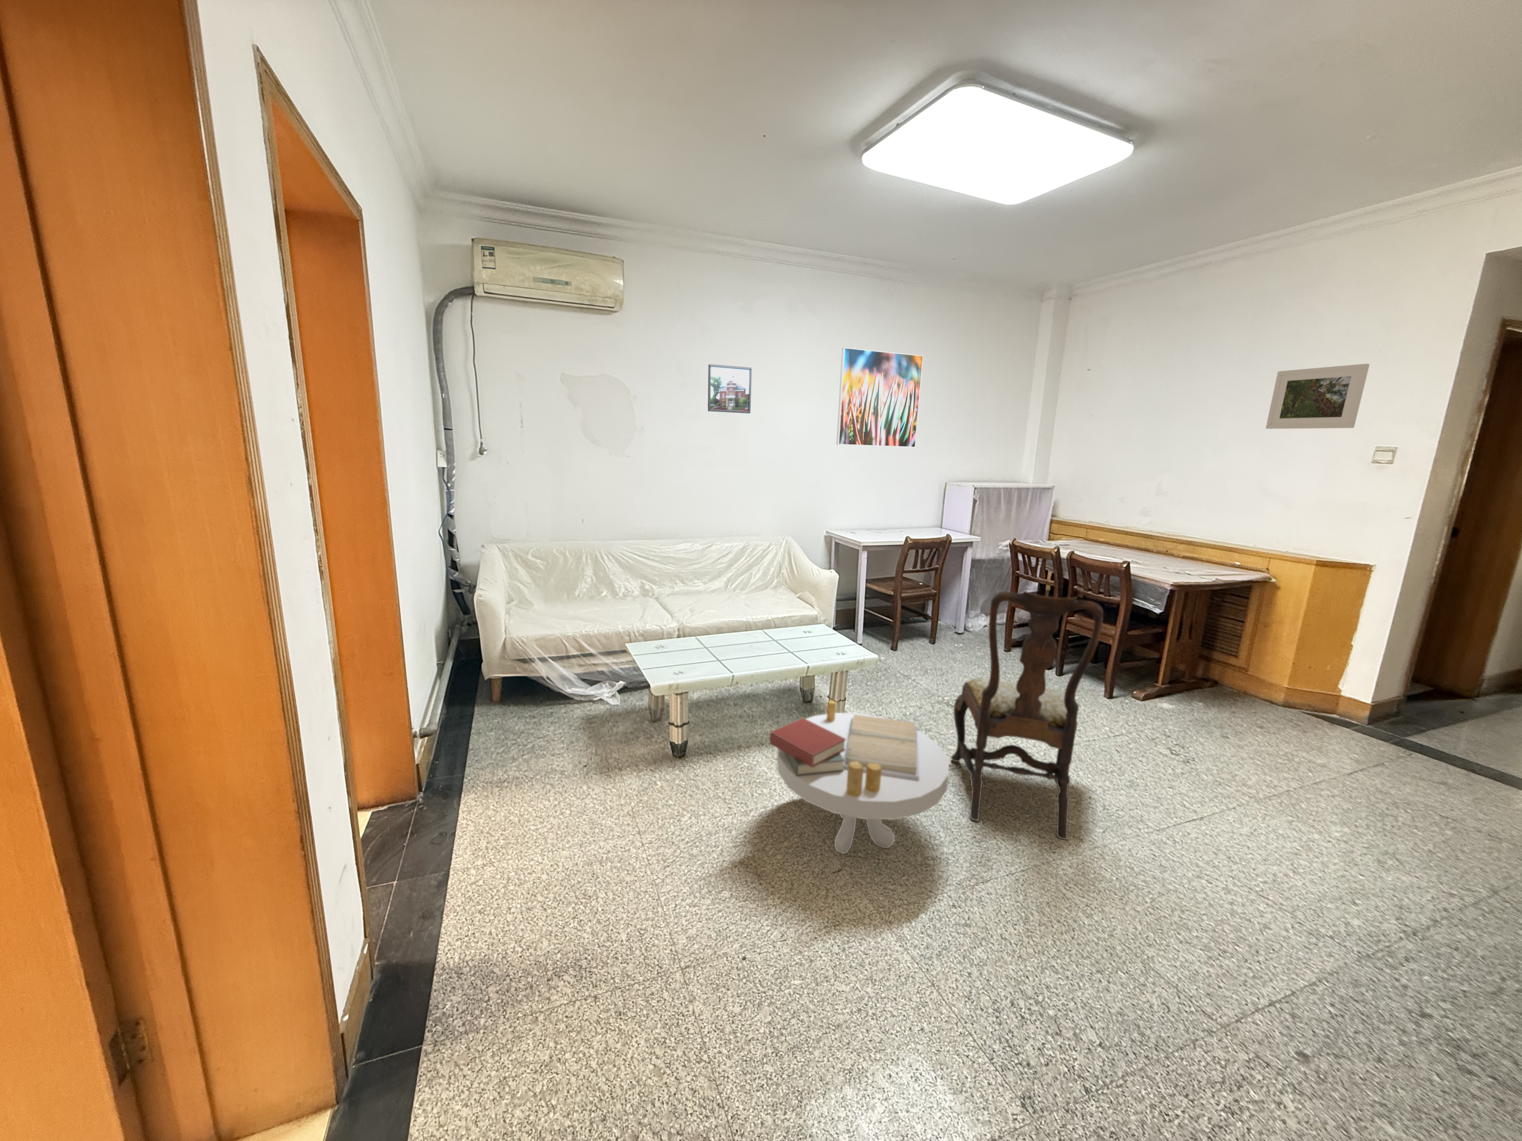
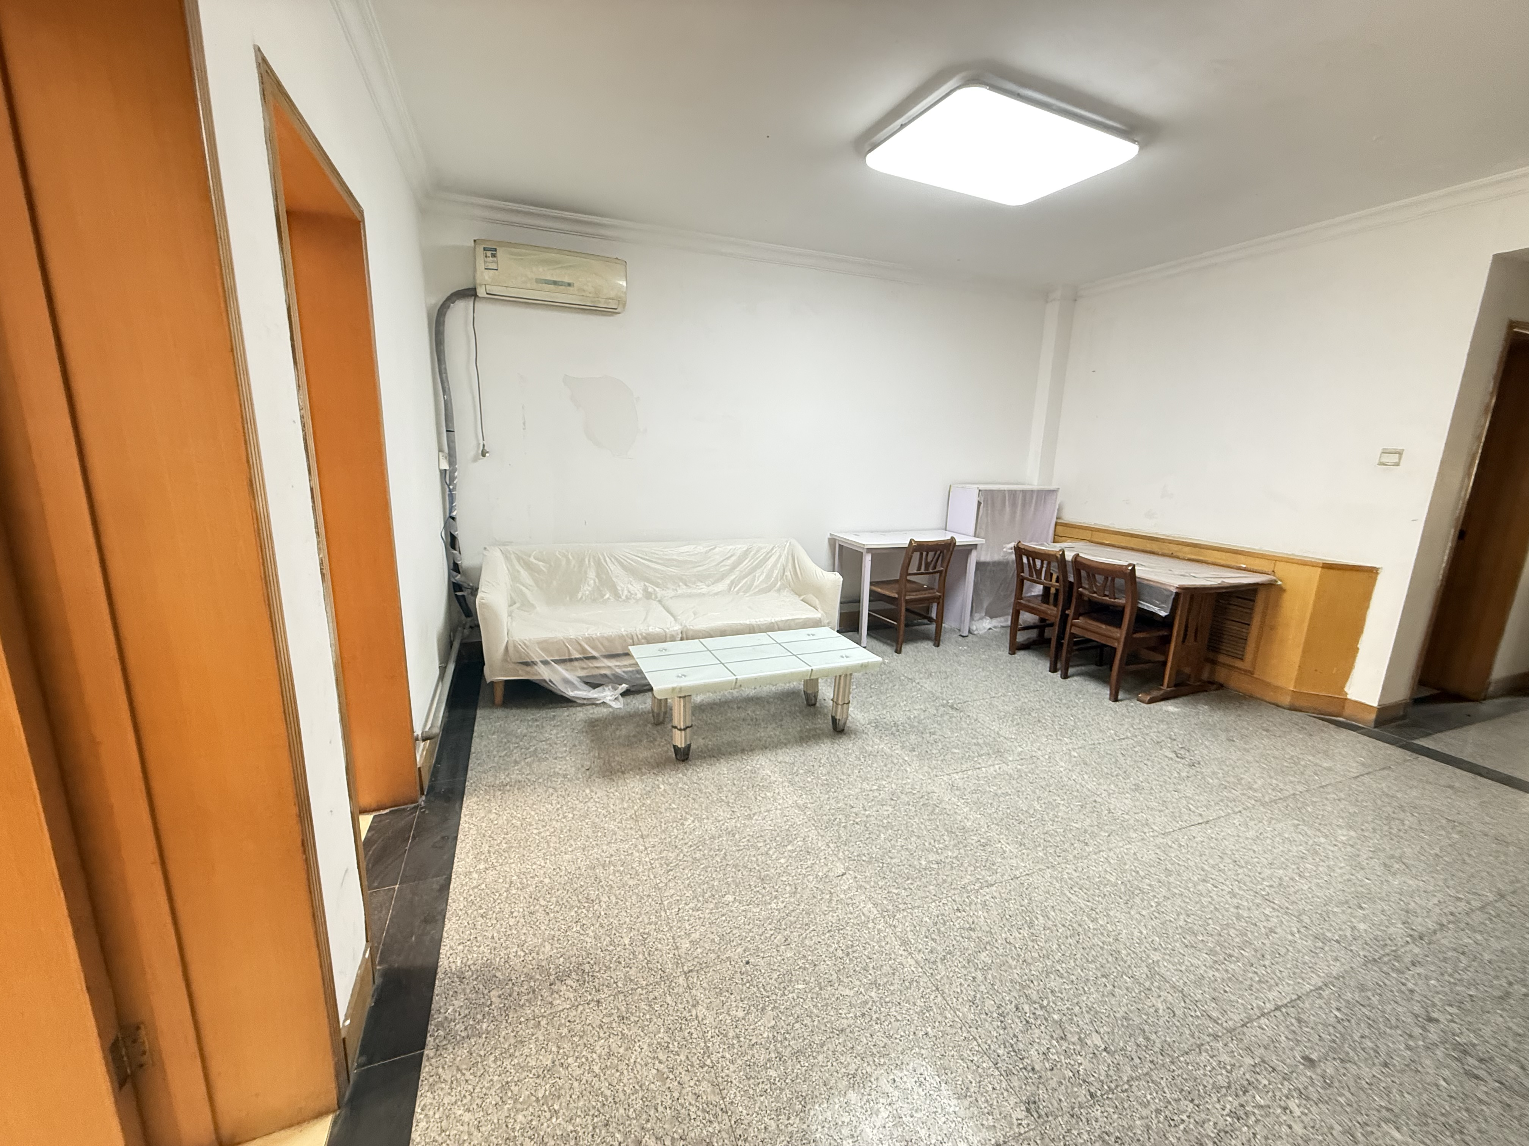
- side table (857, 780)
- dining chair (1031, 693)
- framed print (880, 399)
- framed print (730, 390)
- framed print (1313, 398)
